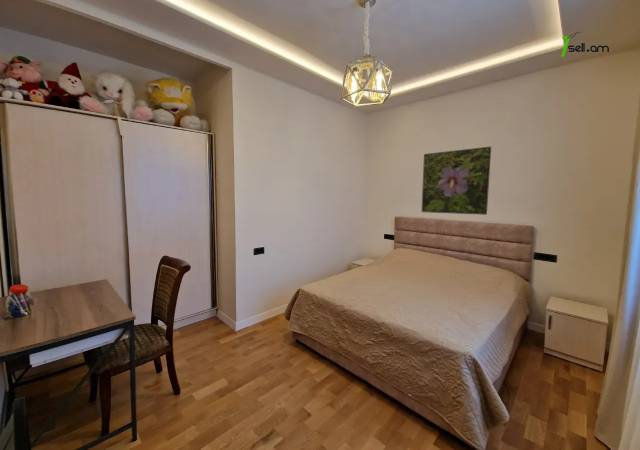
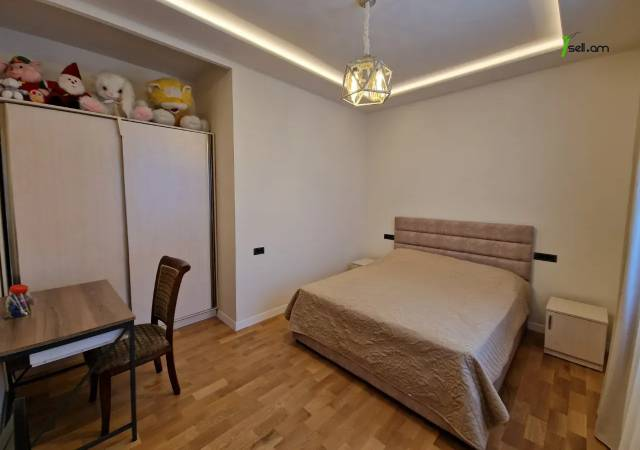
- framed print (453, 182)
